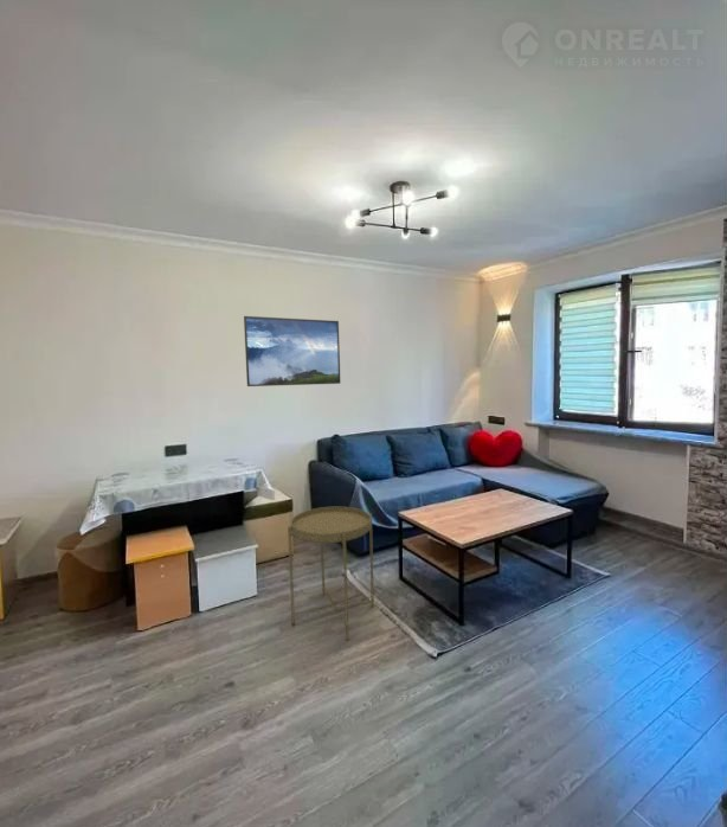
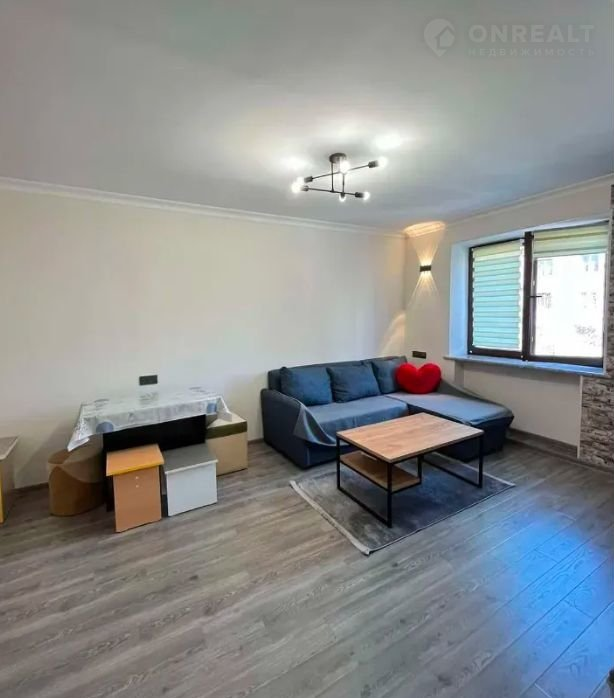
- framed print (295, 352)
- side table (323, 566)
